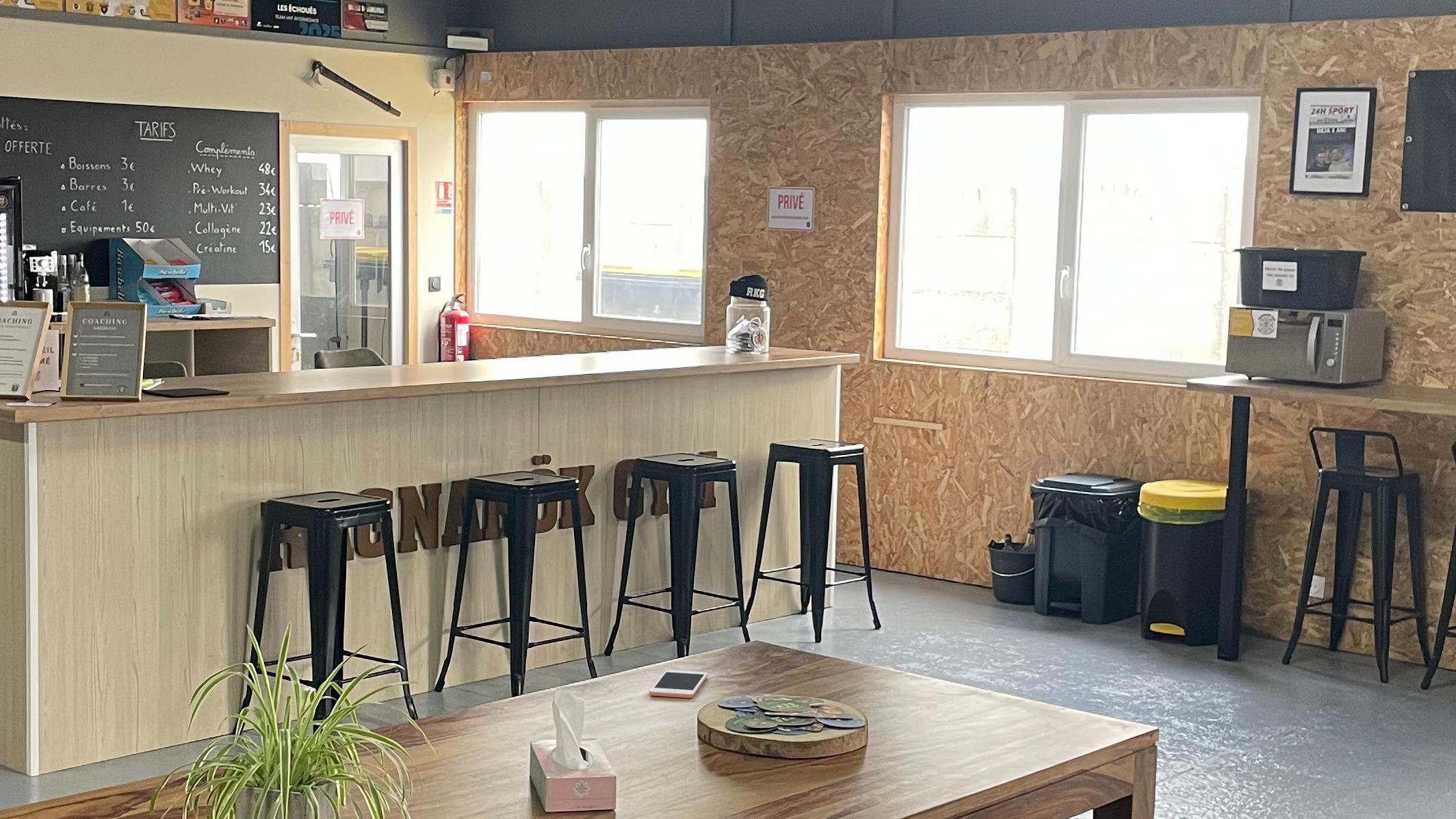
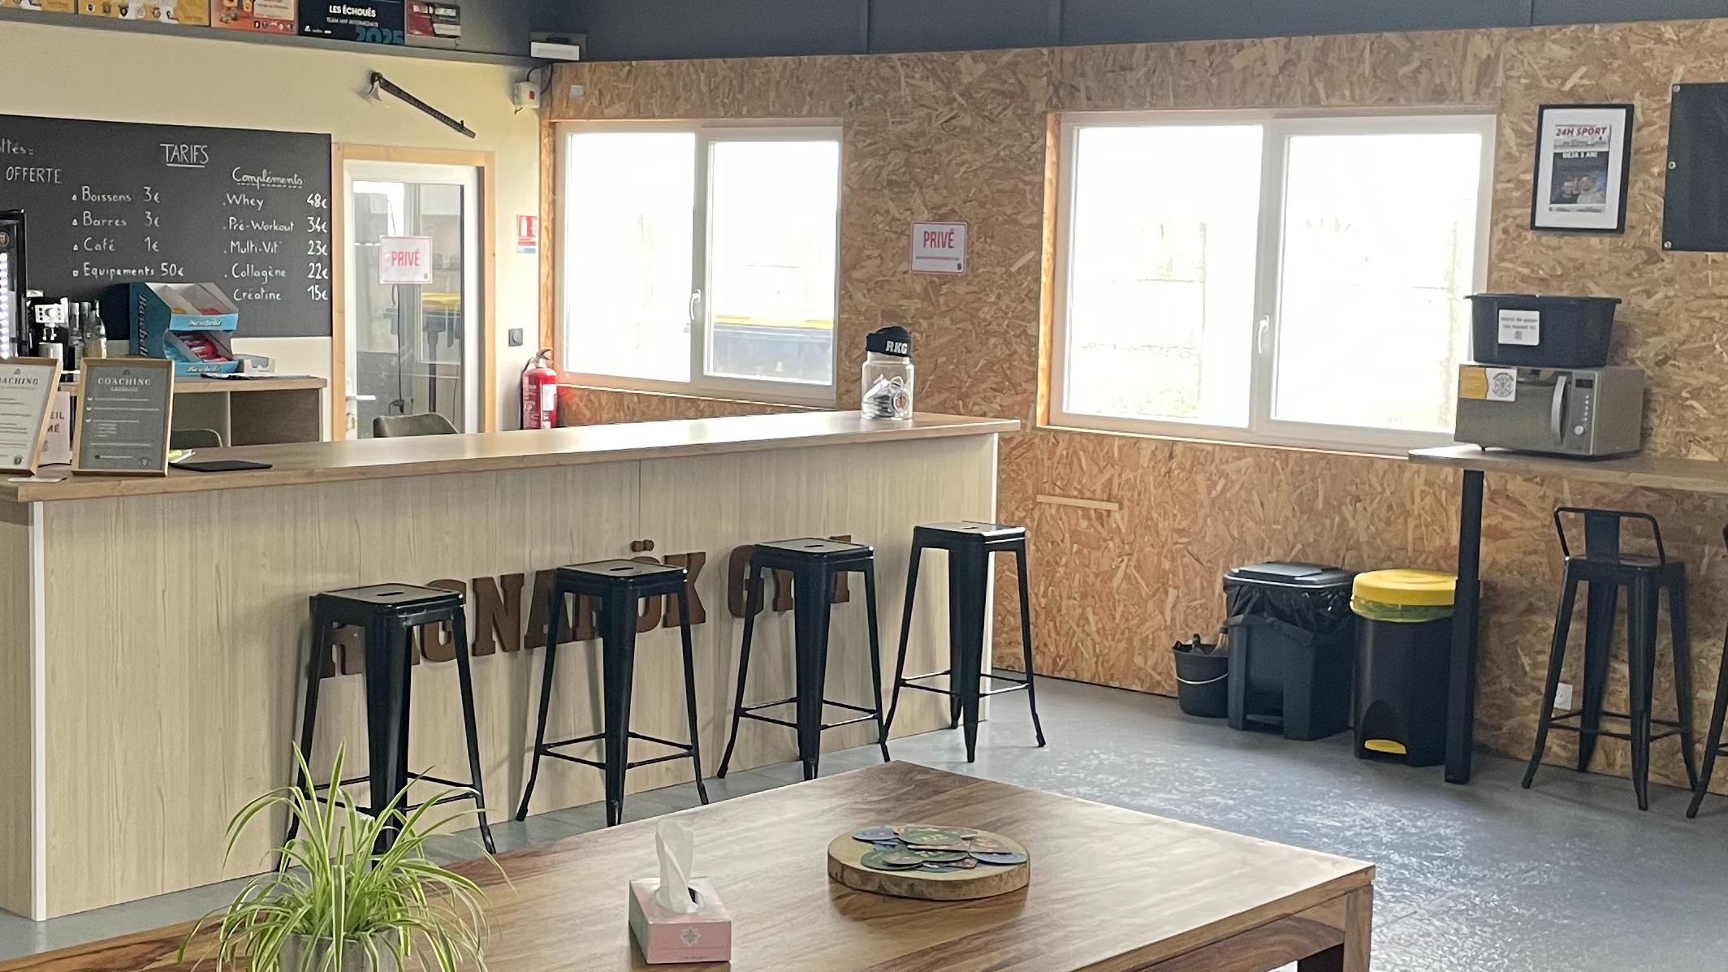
- cell phone (679, 684)
